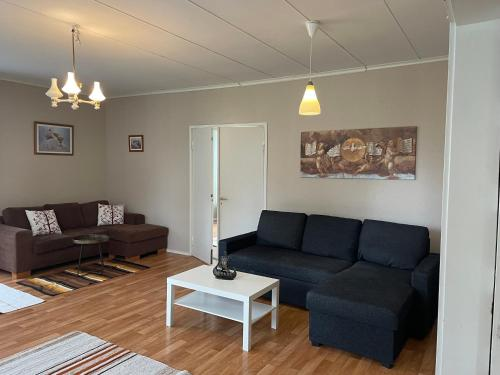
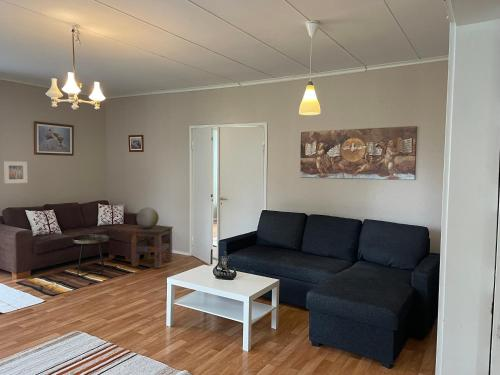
+ decorative sphere (147, 217)
+ side table (152, 245)
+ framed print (15, 172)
